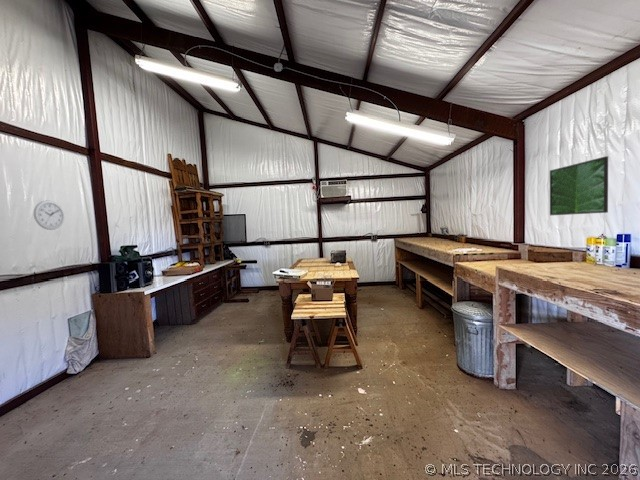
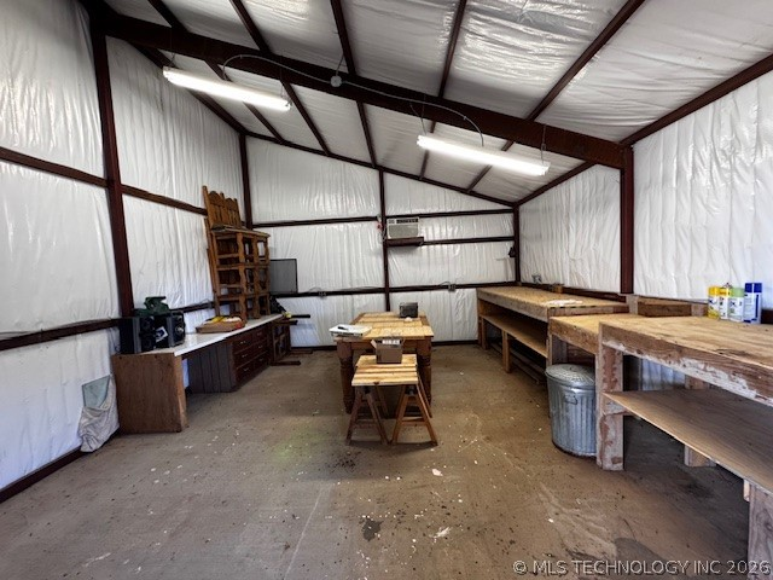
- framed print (575, 189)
- wall clock (50, 215)
